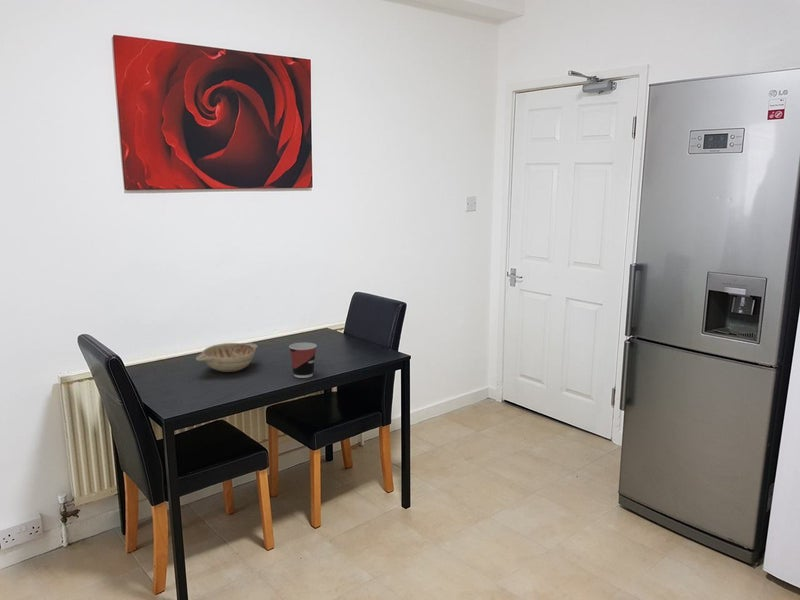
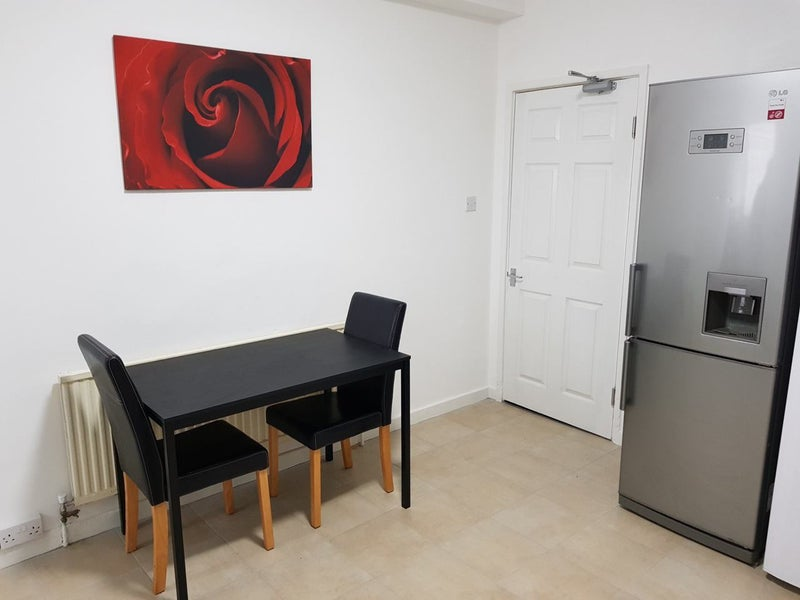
- decorative bowl (229, 359)
- cup (303, 360)
